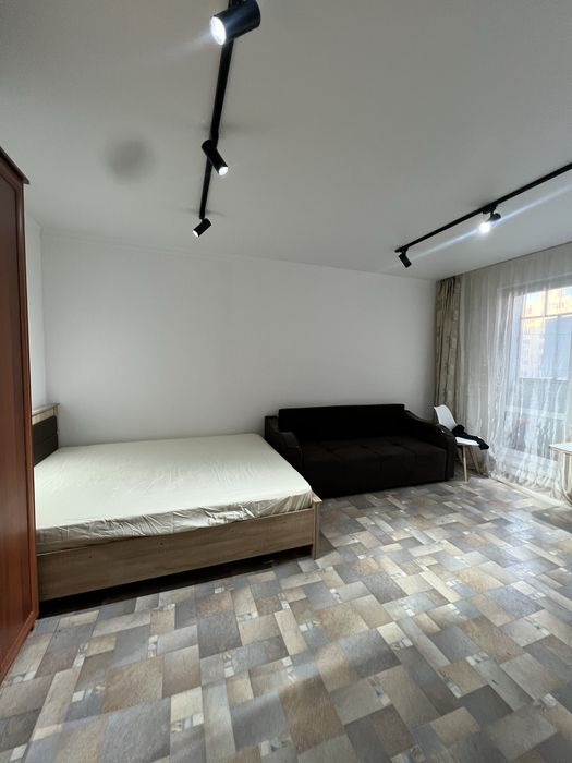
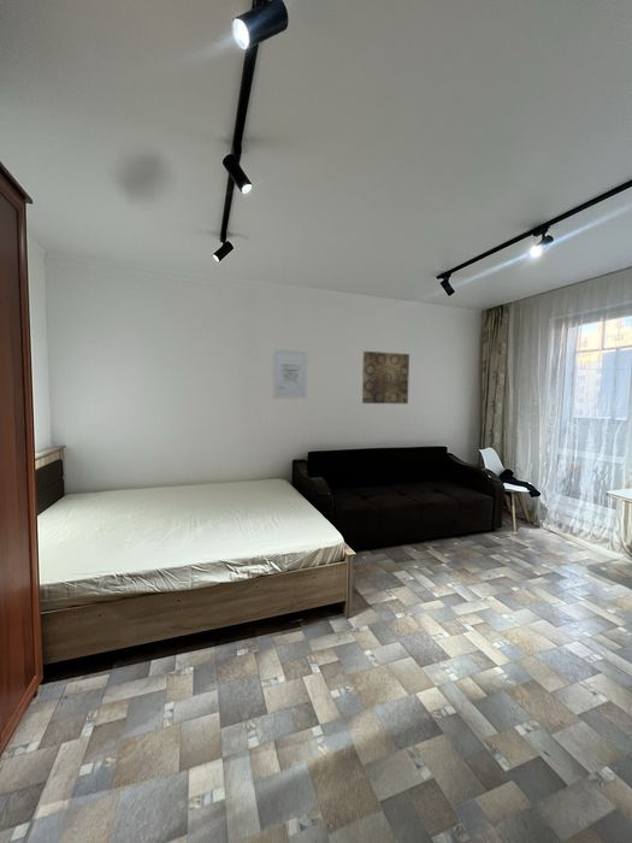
+ wall art (290, 375)
+ wall art (385, 378)
